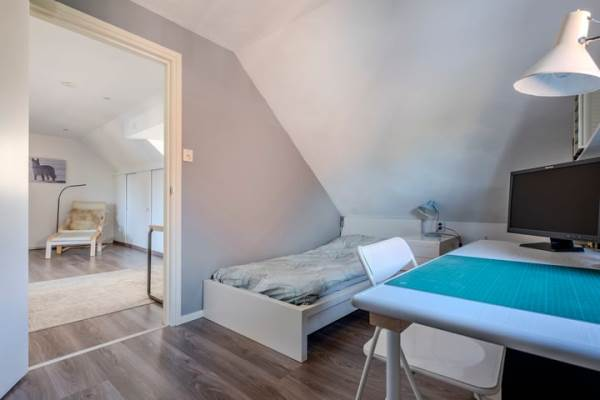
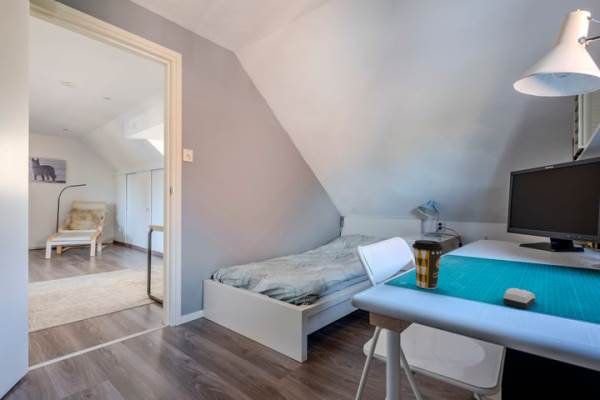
+ computer mouse (519, 295)
+ coffee cup (427, 263)
